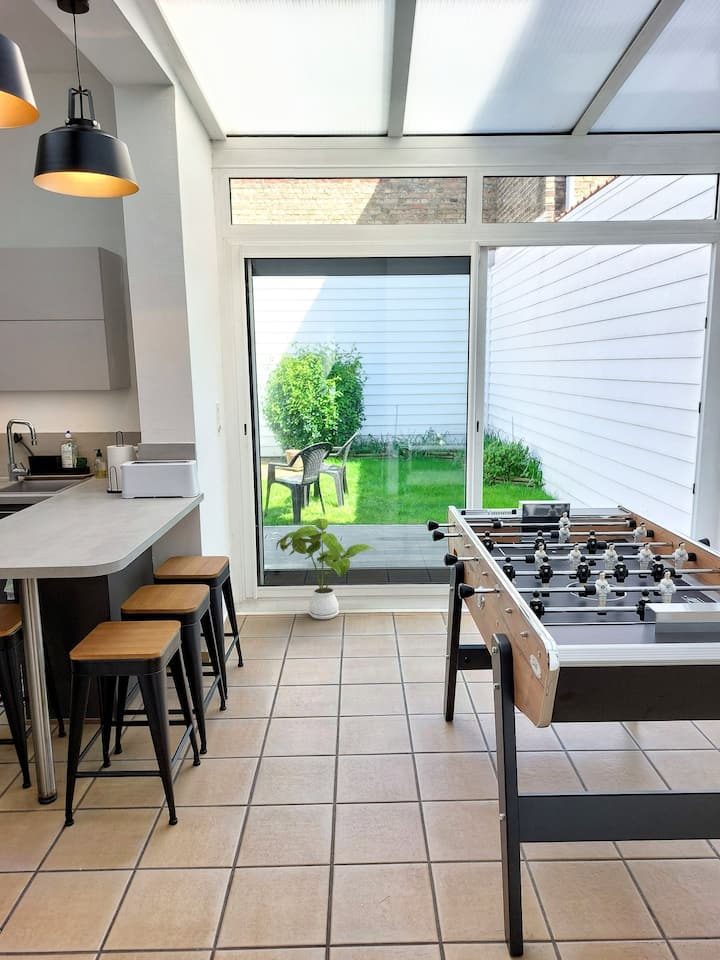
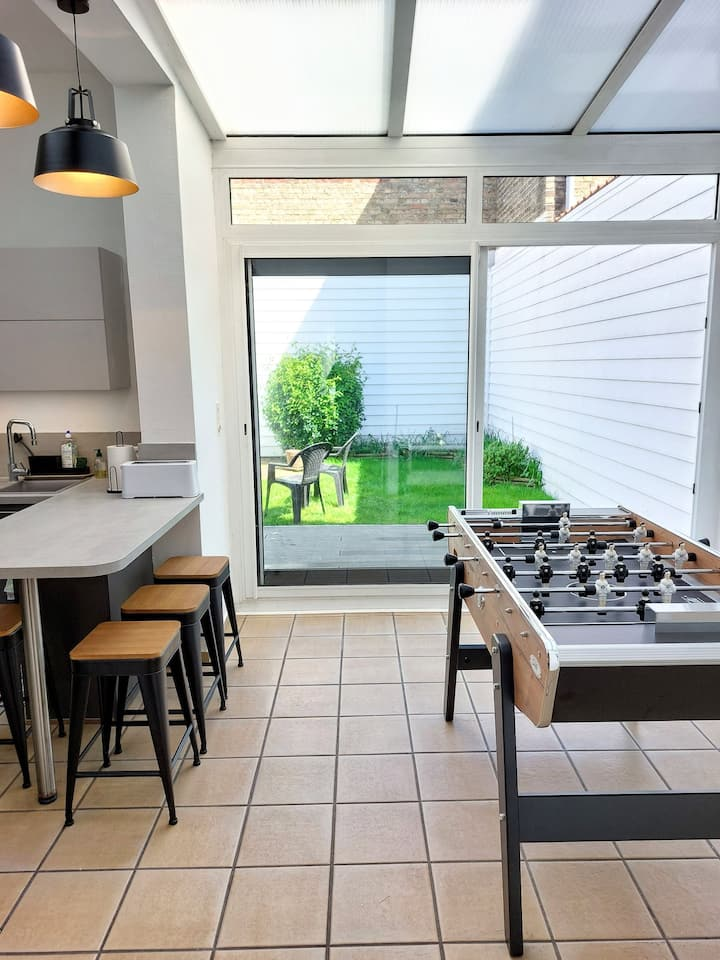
- house plant (326, 572)
